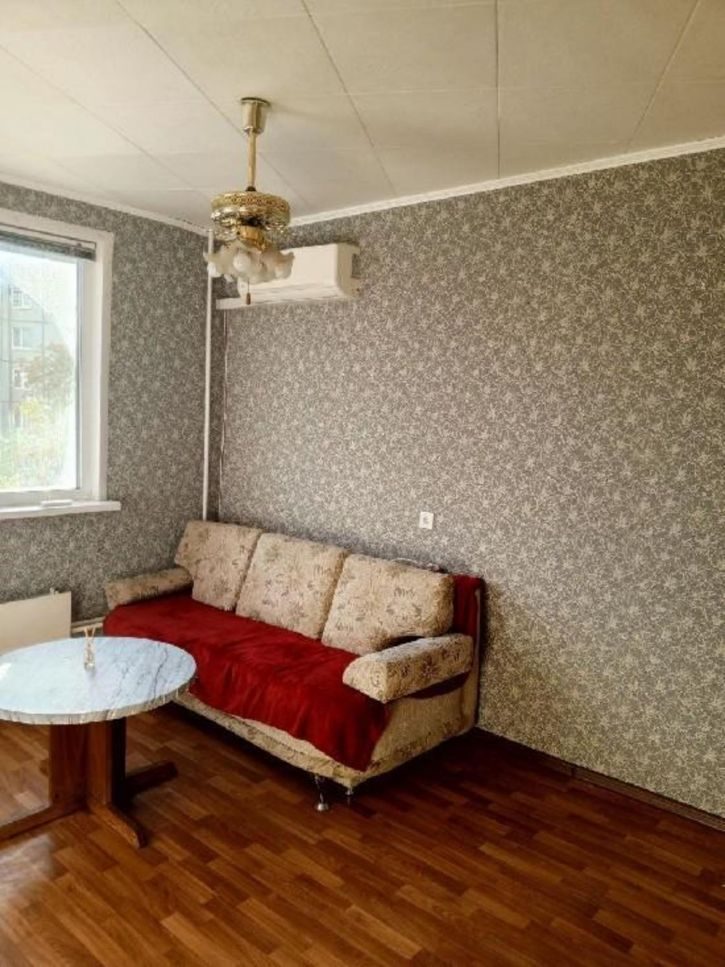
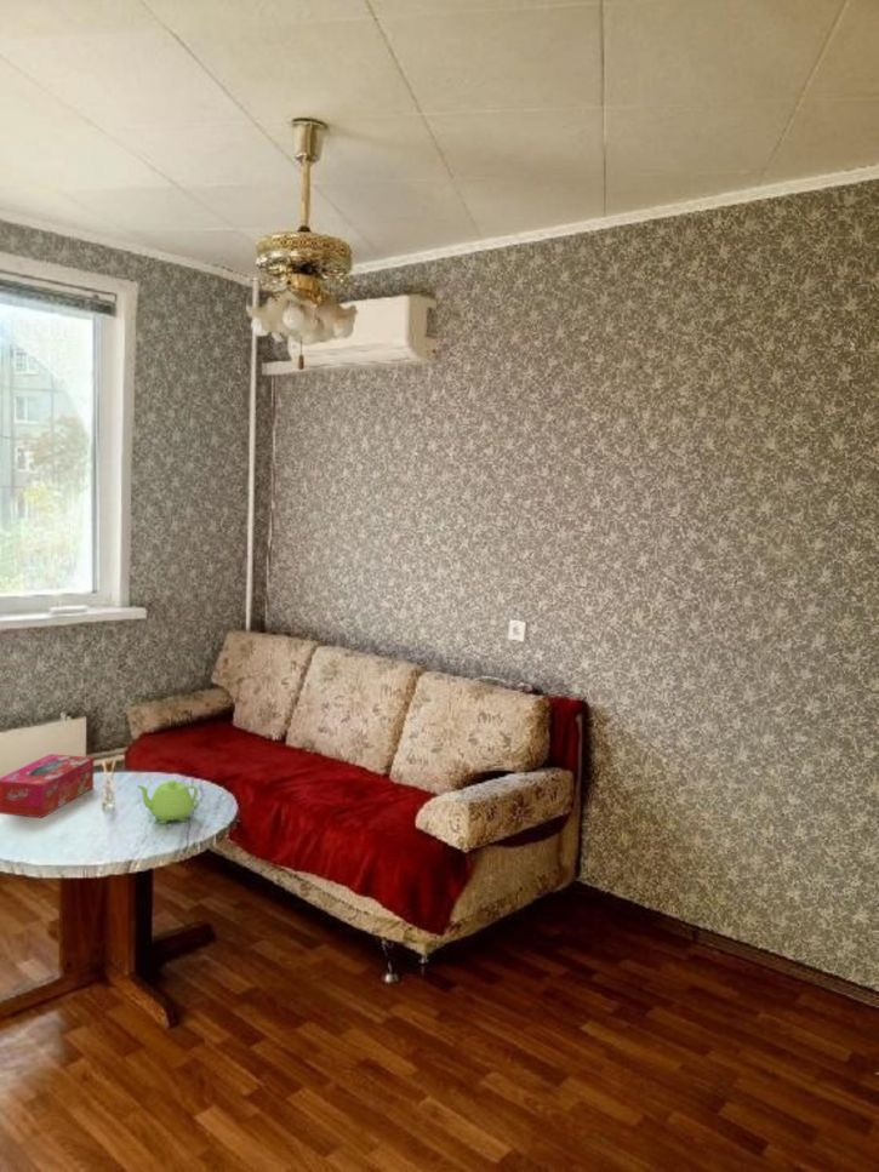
+ tissue box (46, 783)
+ teapot (167, 800)
